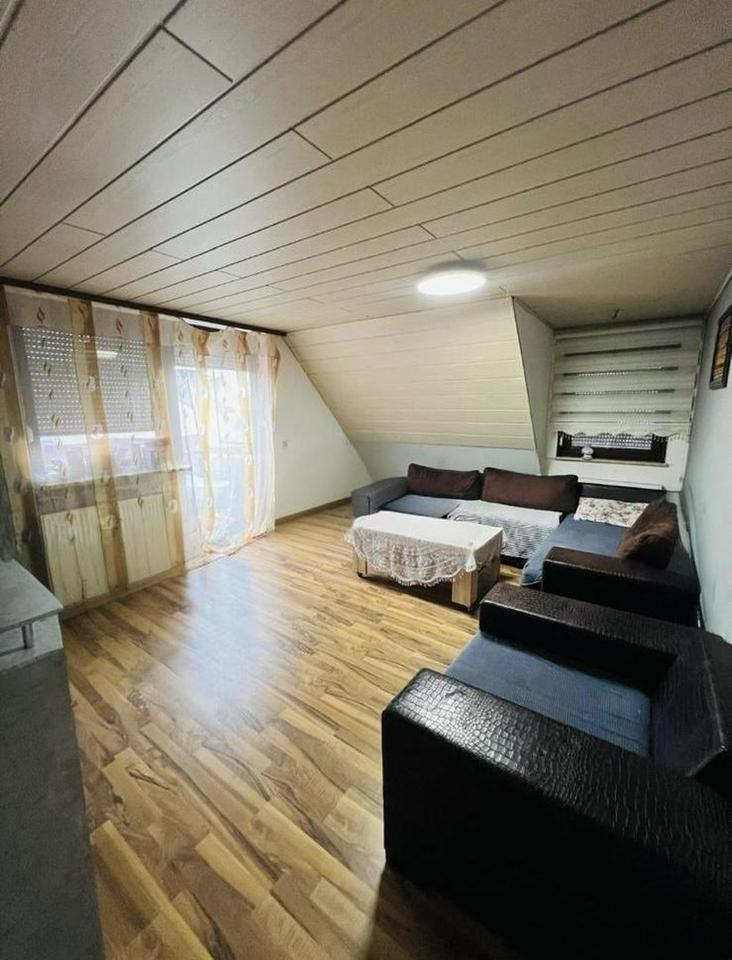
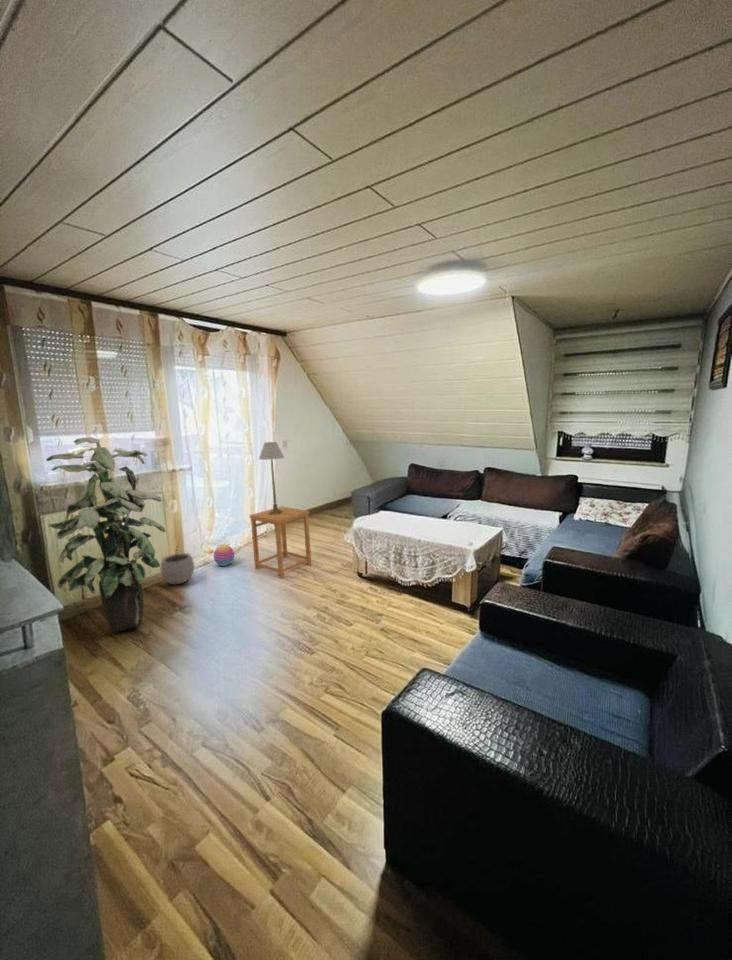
+ table lamp (273, 478)
+ stacking toy (223, 554)
+ indoor plant (108, 534)
+ plant pot (177, 564)
+ side table (282, 539)
